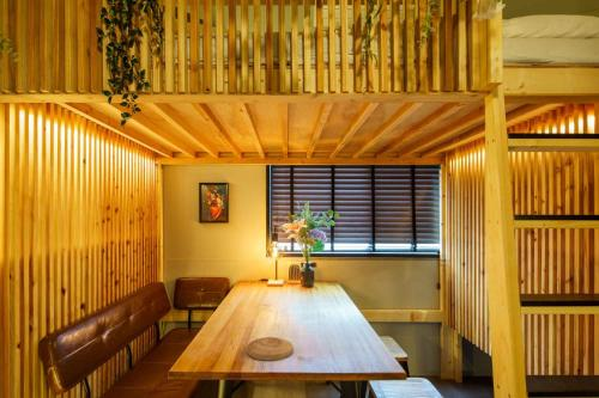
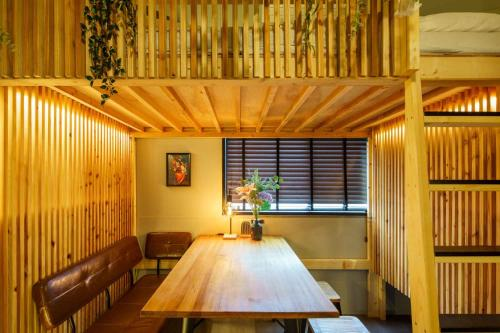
- plate (270, 345)
